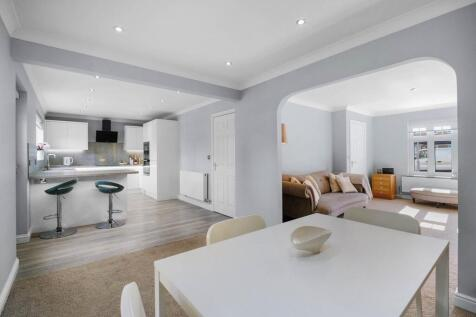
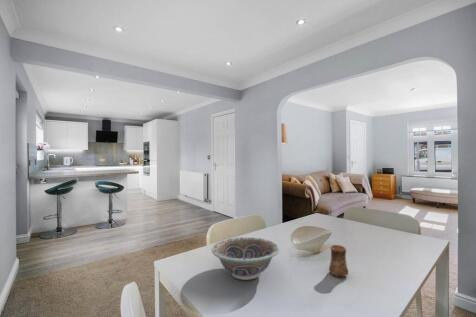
+ cup (338, 260)
+ decorative bowl (245, 259)
